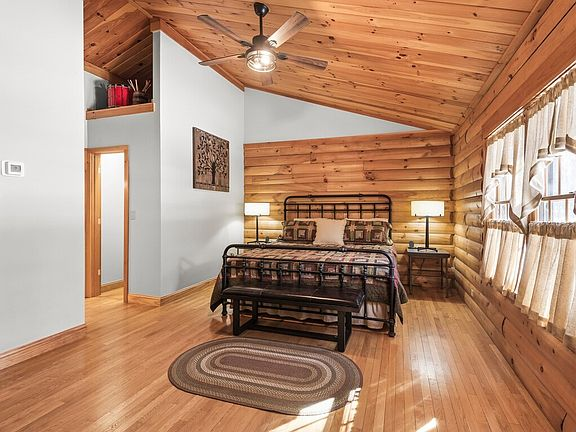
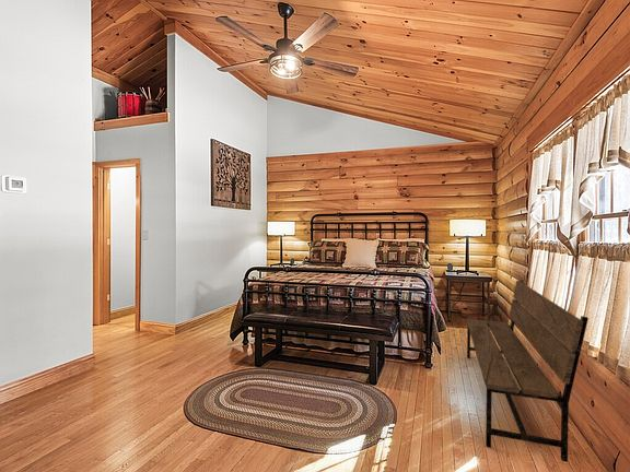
+ bench (509, 342)
